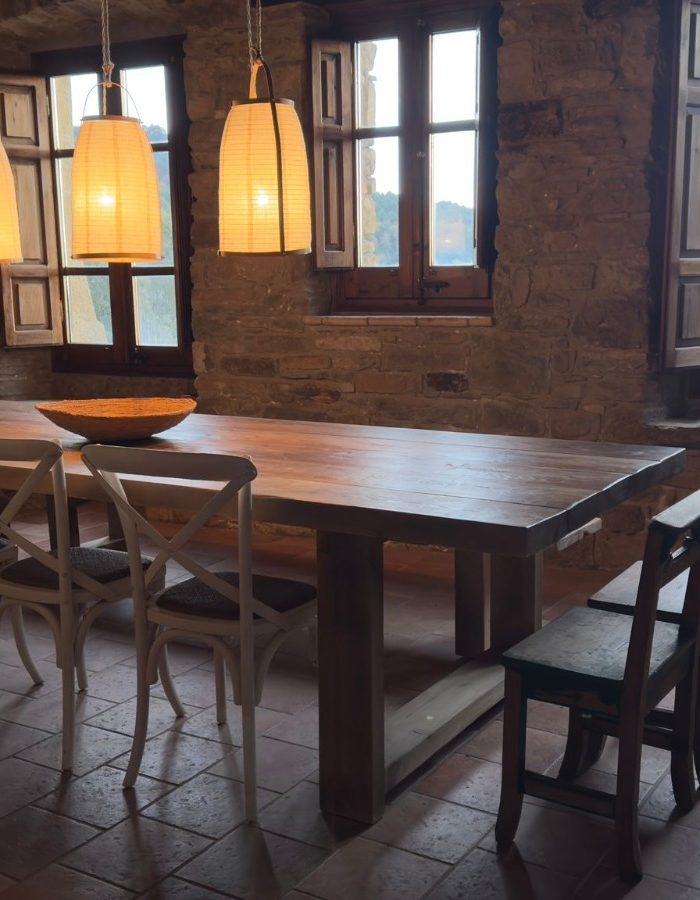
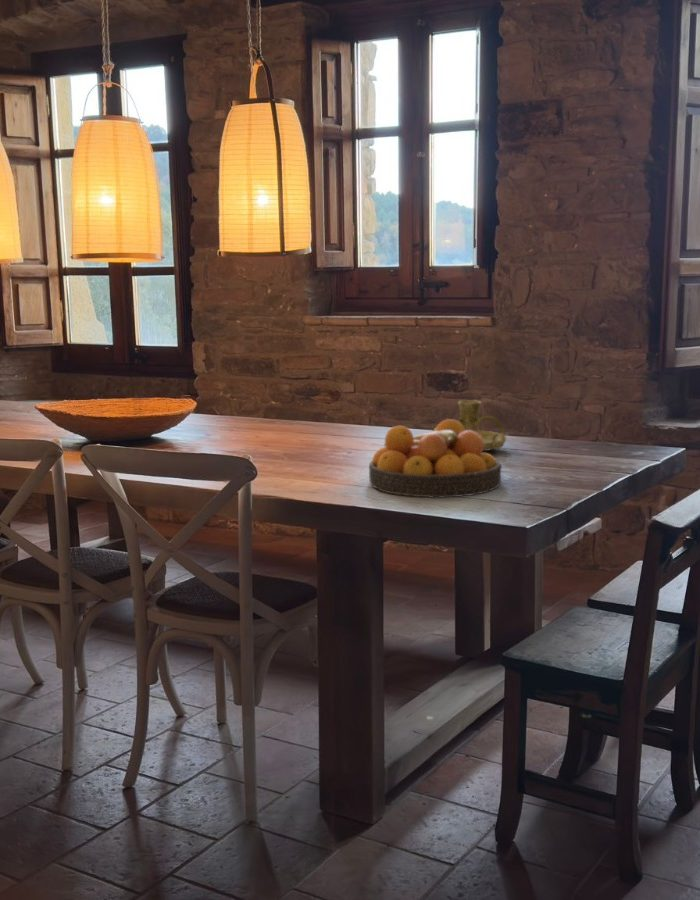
+ fruit bowl (434, 453)
+ candle holder (474, 426)
